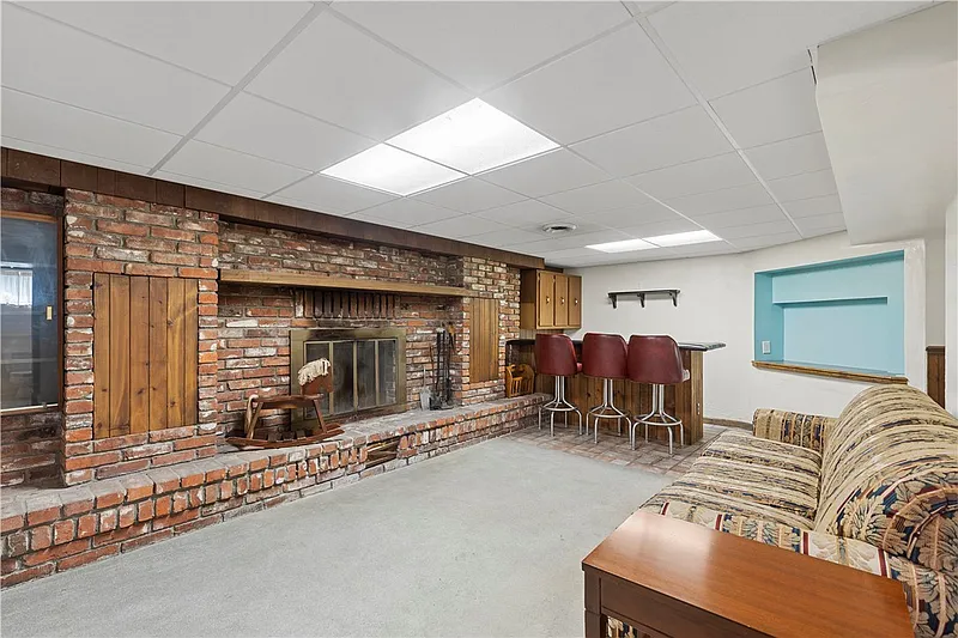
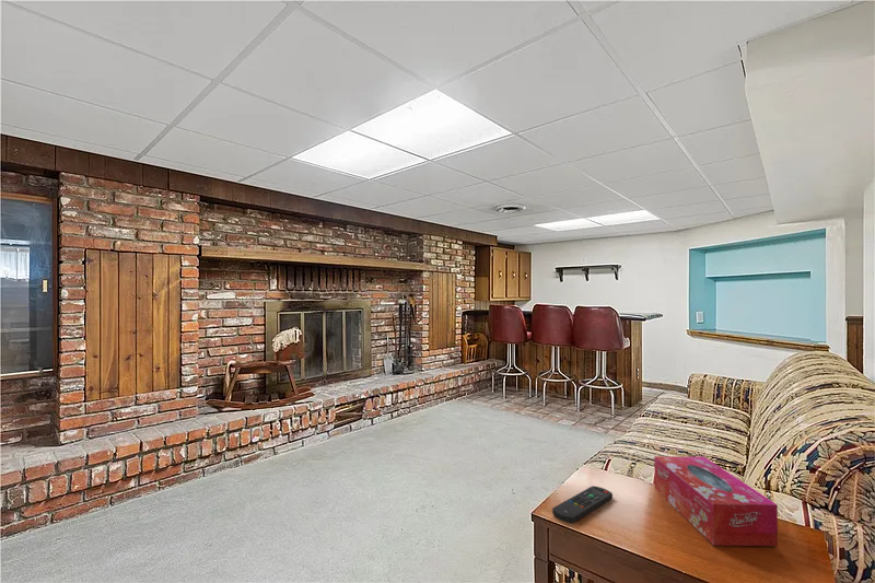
+ tissue box (708, 495)
+ remote control (583, 502)
